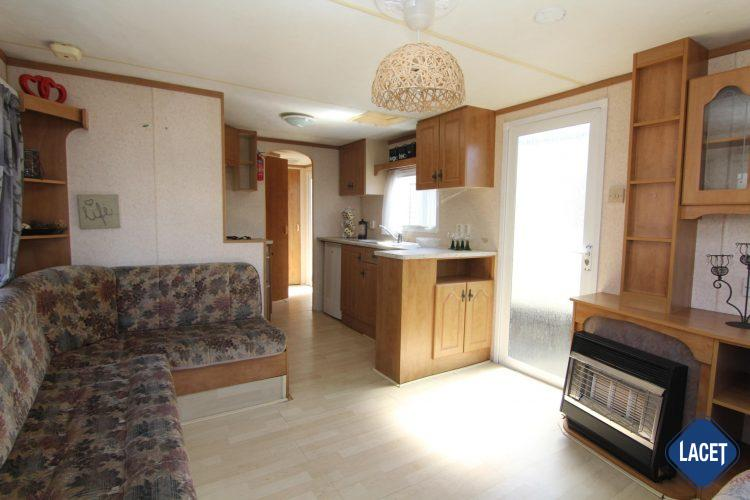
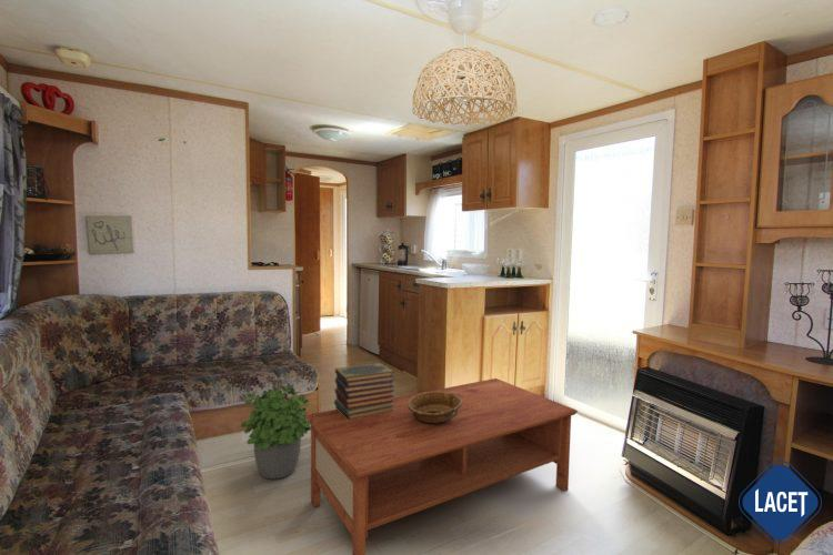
+ potted plant (279, 428)
+ coffee table (444, 453)
+ decorative bowl (434, 407)
+ book stack (363, 389)
